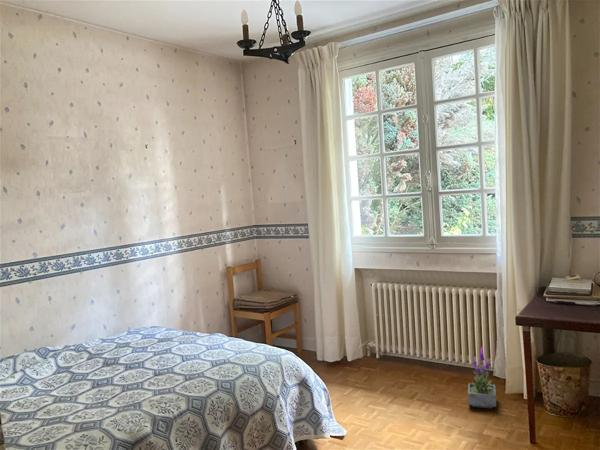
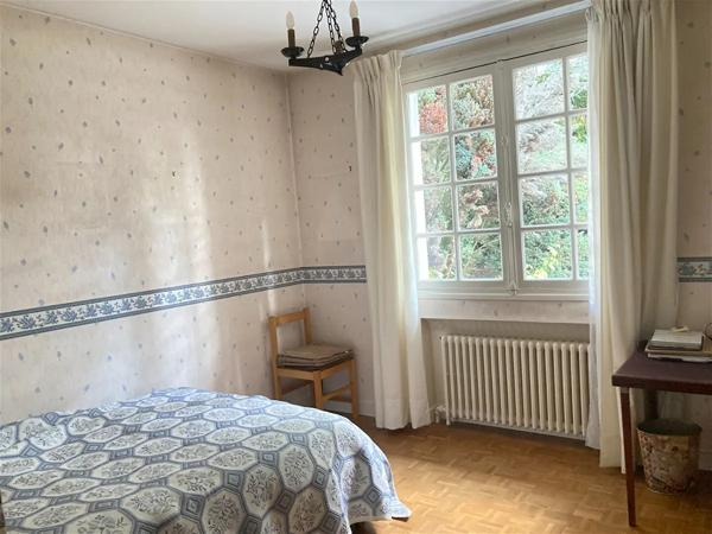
- potted plant (481, 375)
